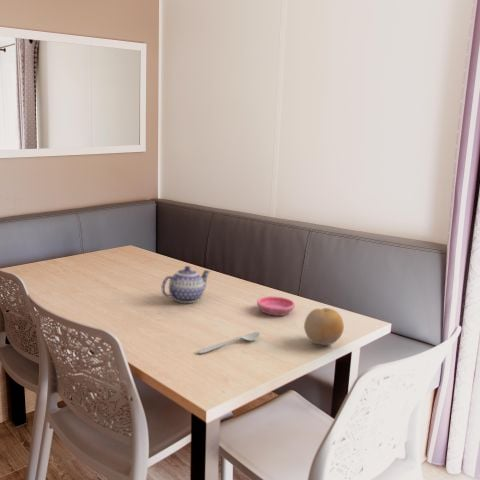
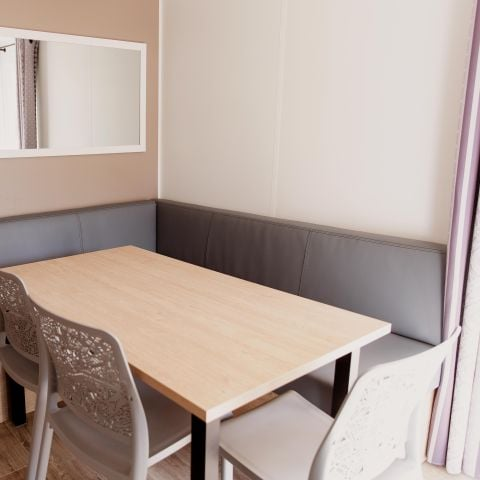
- fruit (323, 326)
- teapot (186, 283)
- saucer (275, 306)
- spoon (229, 341)
